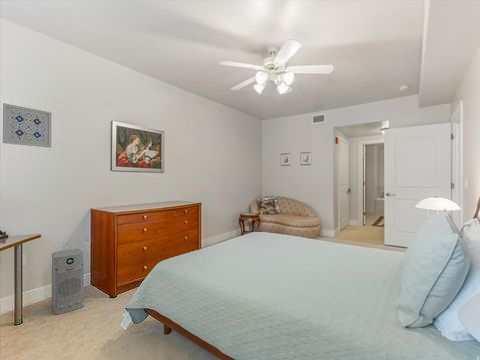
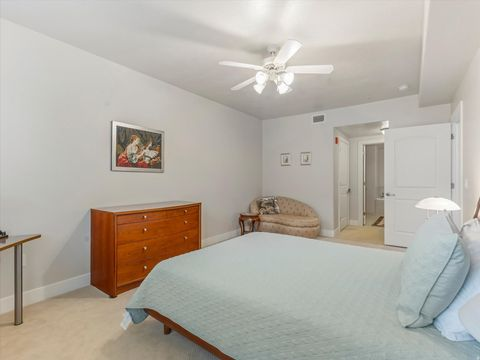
- wall art (28, 126)
- air purifier (67, 279)
